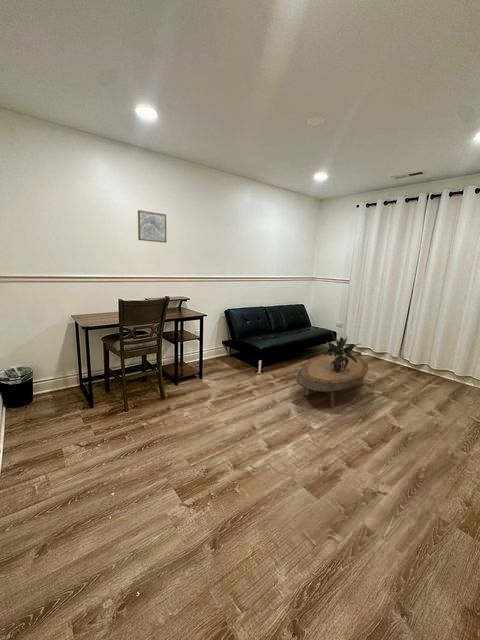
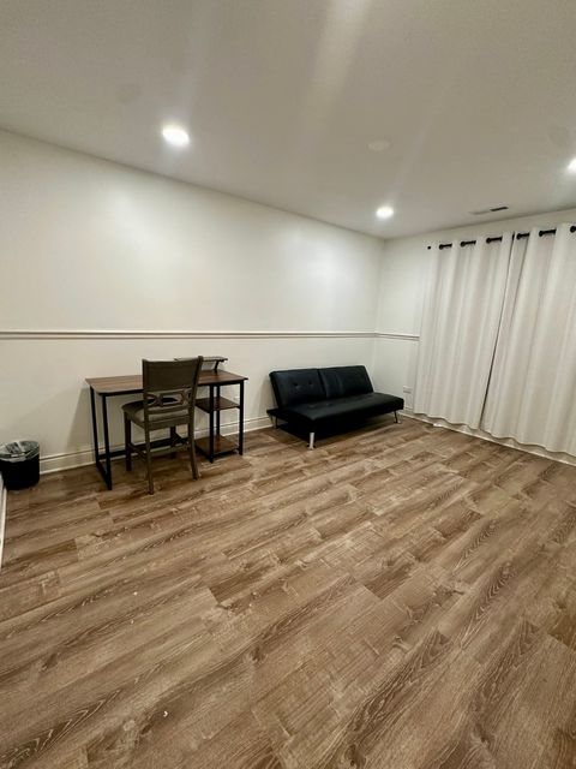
- wall art (152, 227)
- potted plant (338, 351)
- coffee table (332, 378)
